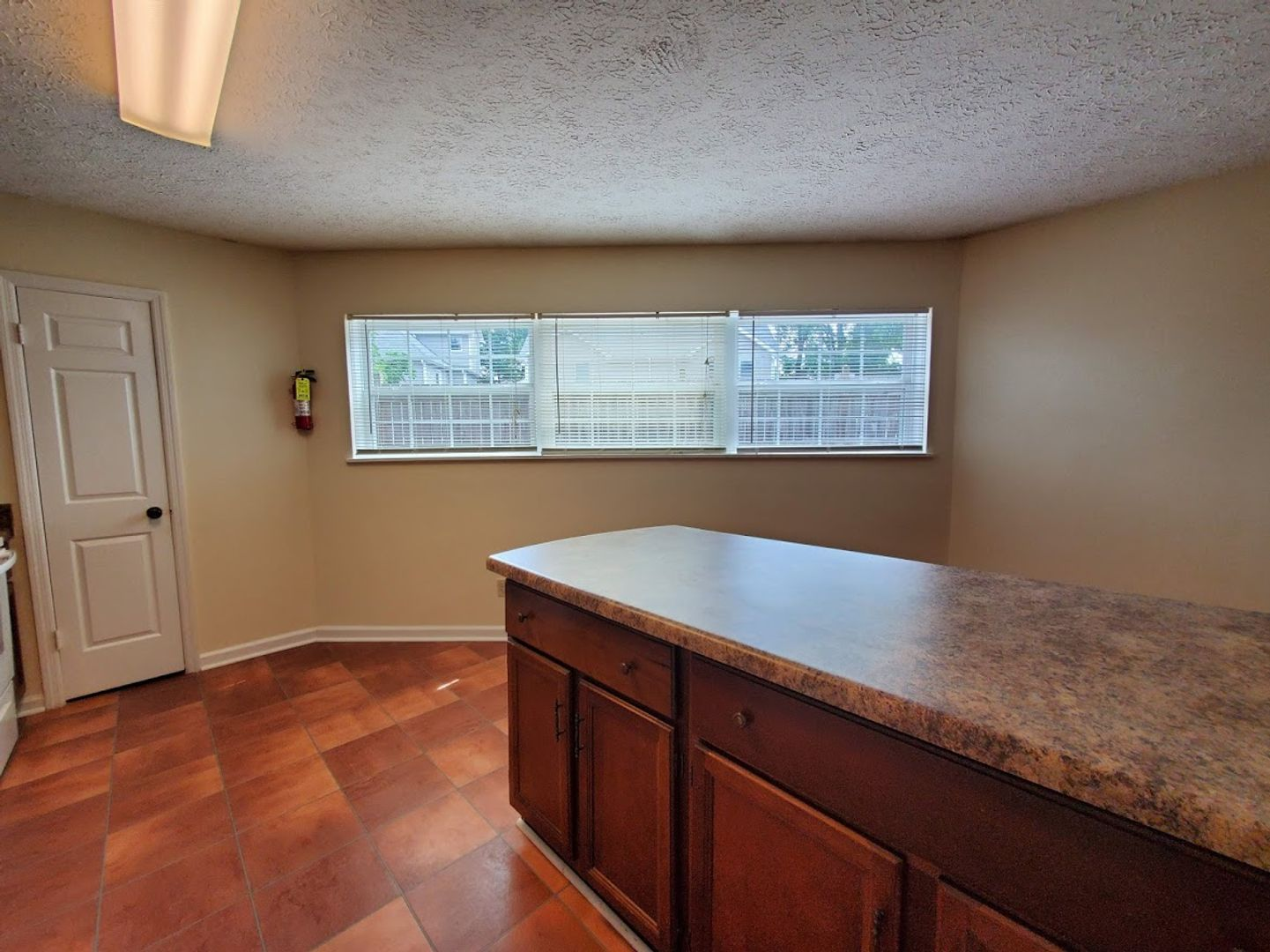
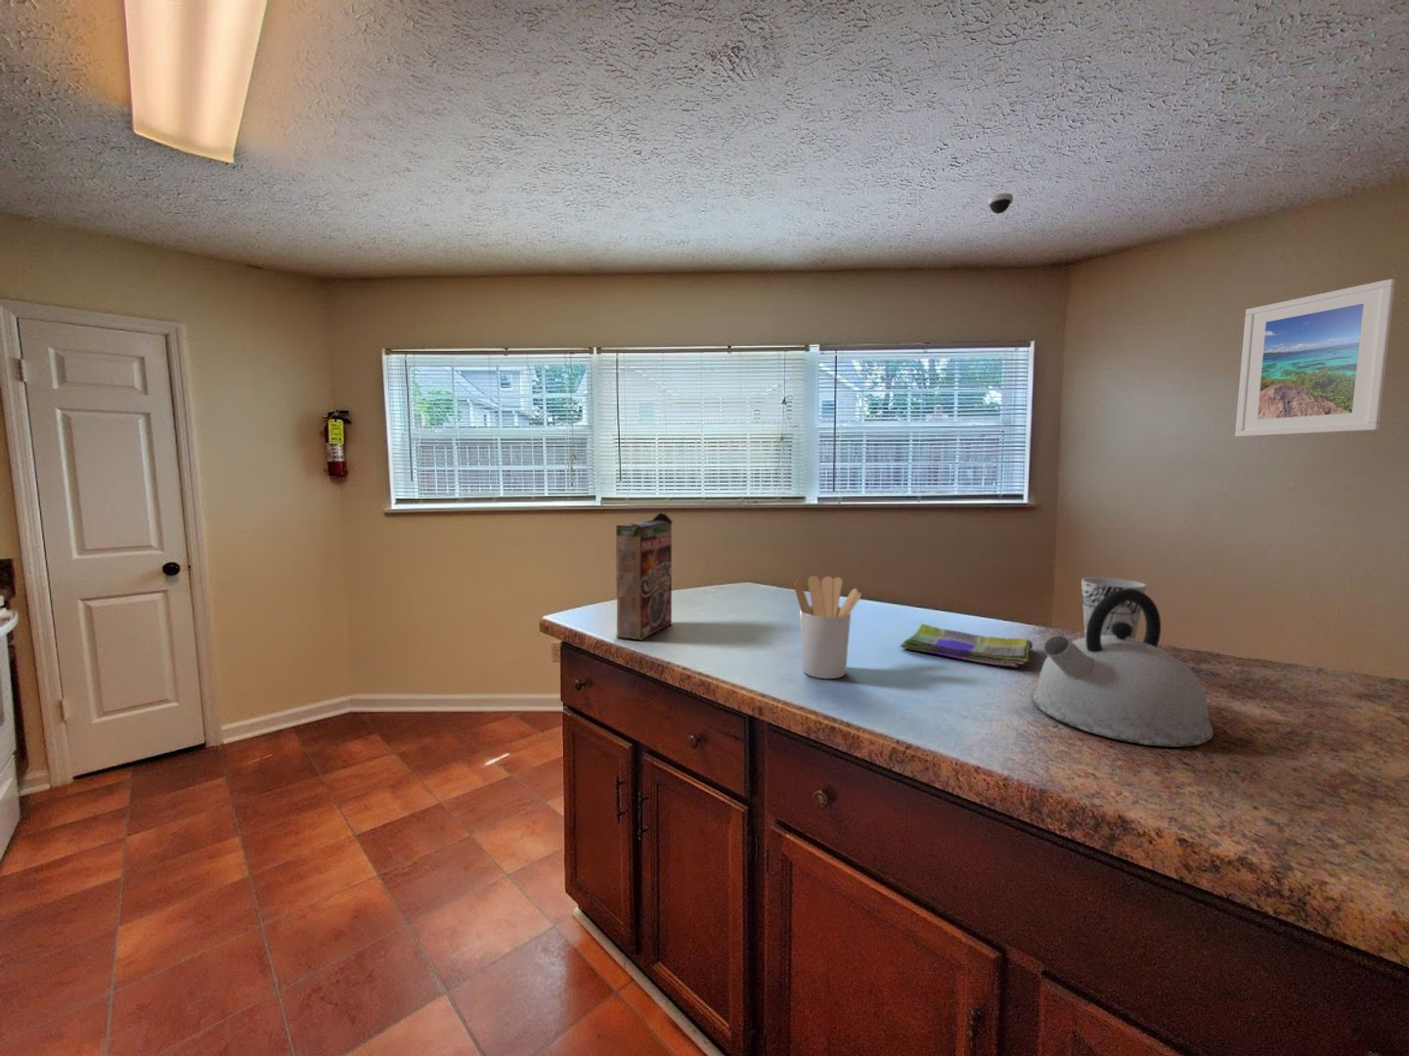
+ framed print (1307, 365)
+ cup (1109, 617)
+ utensil holder (824, 622)
+ dome security camera (1000, 205)
+ kettle (1114, 652)
+ cereal box (645, 572)
+ dish towel (967, 643)
